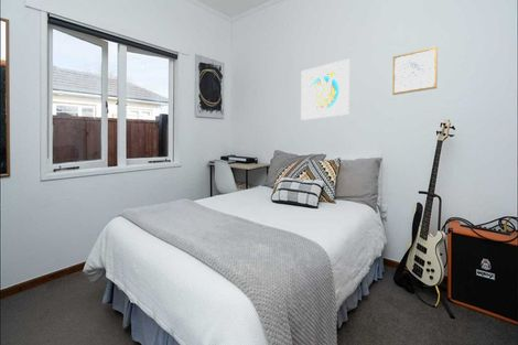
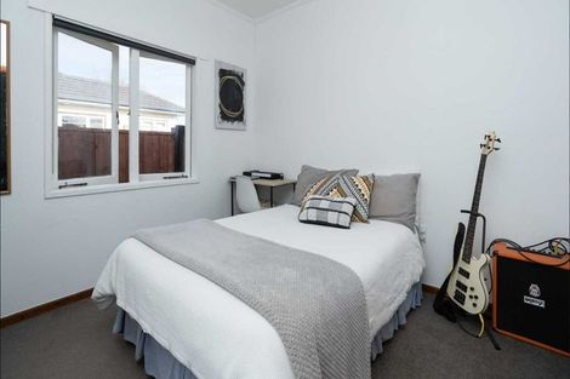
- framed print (323, 90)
- wall art (413, 72)
